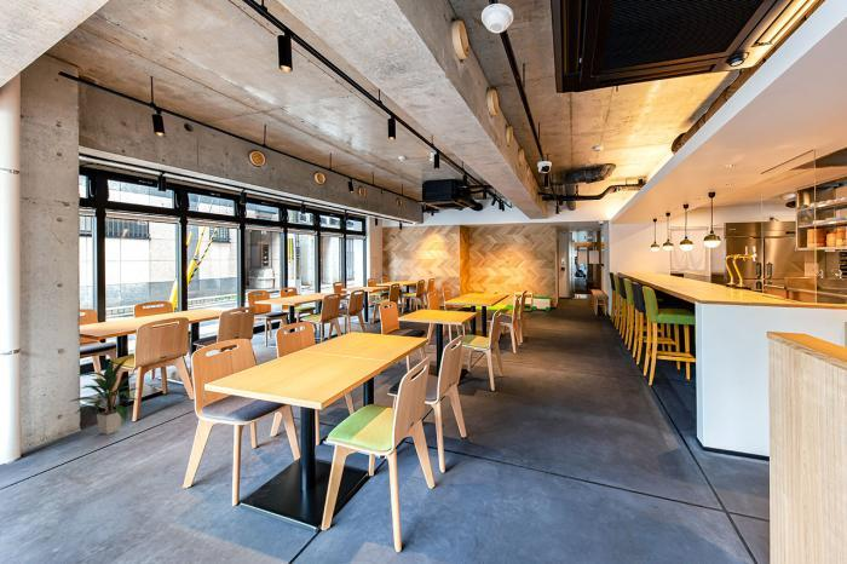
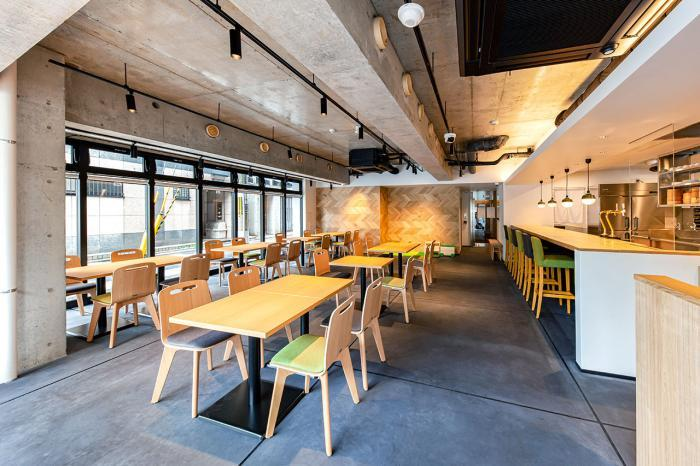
- indoor plant (109, 396)
